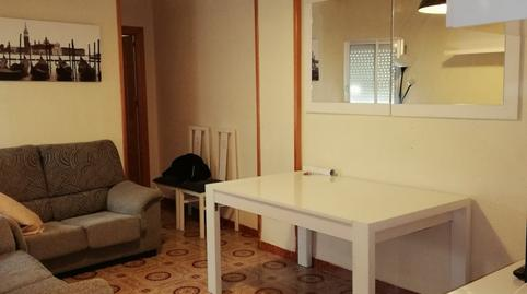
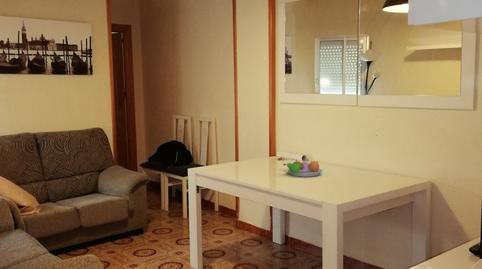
+ fruit bowl (303, 166)
